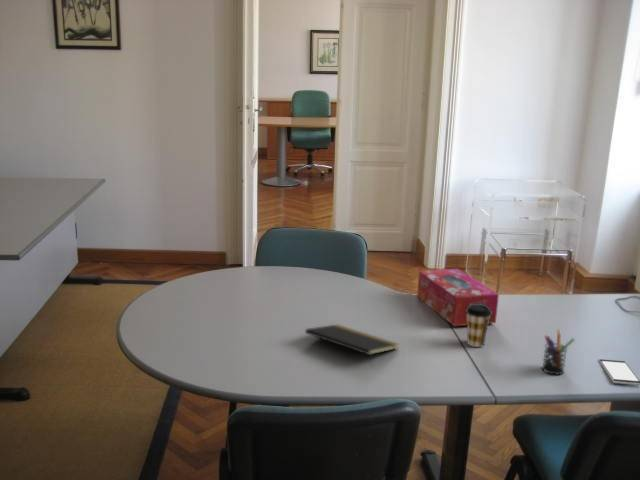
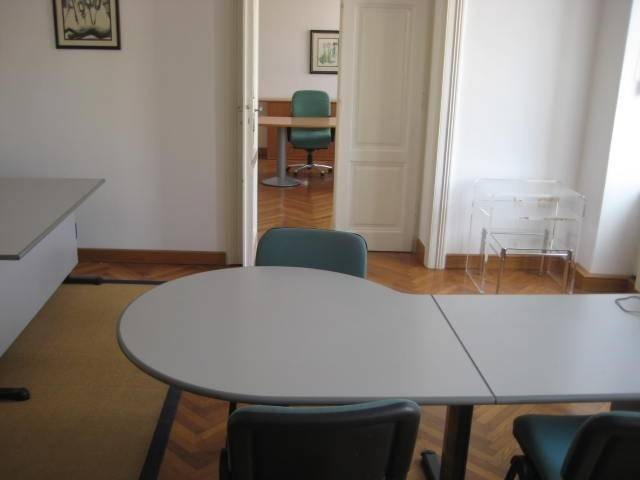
- coffee cup (477, 325)
- smartphone (619, 371)
- pen holder (558, 350)
- tissue box (455, 295)
- notepad (351, 338)
